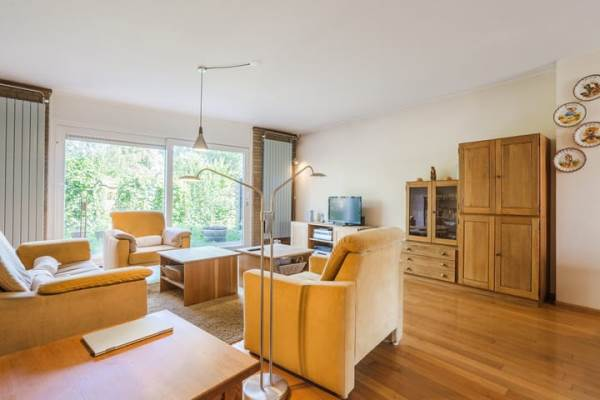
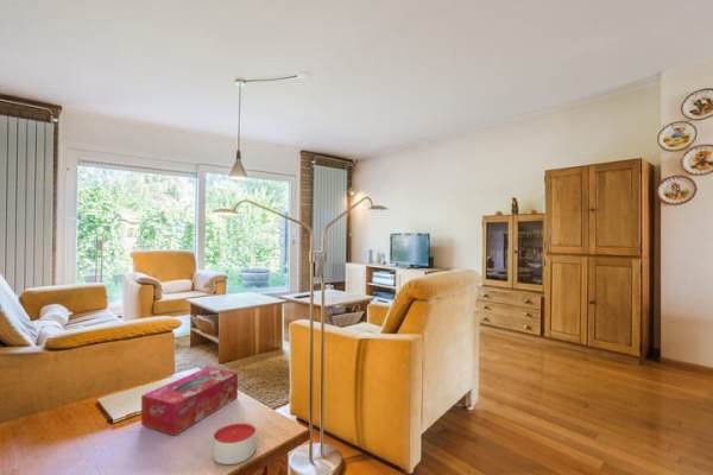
+ tissue box (193, 397)
+ candle (234, 441)
